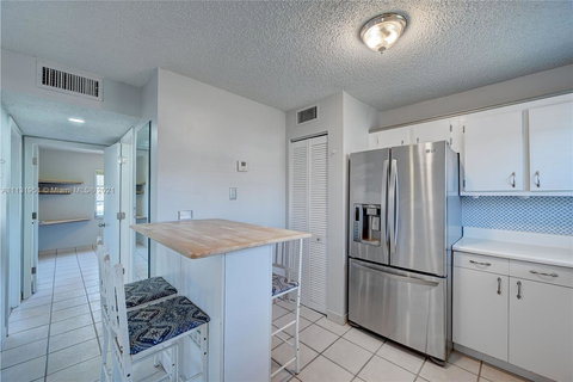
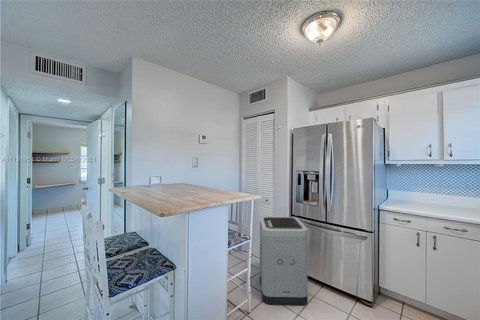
+ trash can (281, 256)
